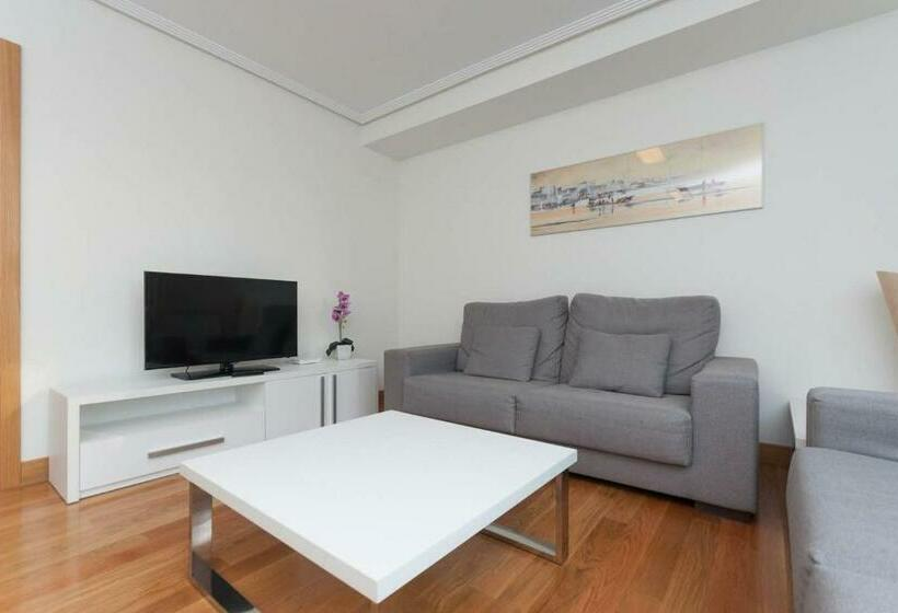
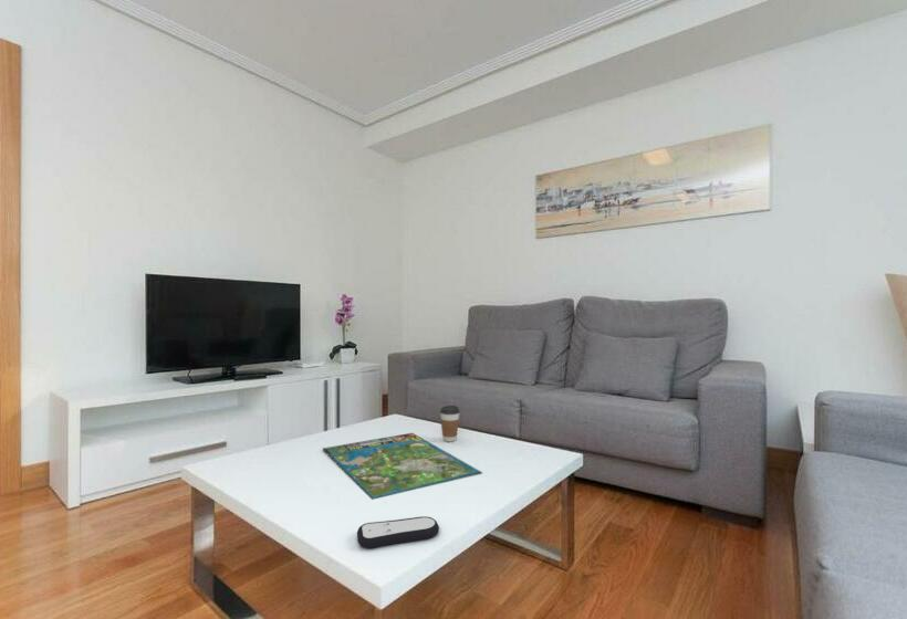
+ remote control (398, 531)
+ board game (396, 459)
+ coffee cup (449, 423)
